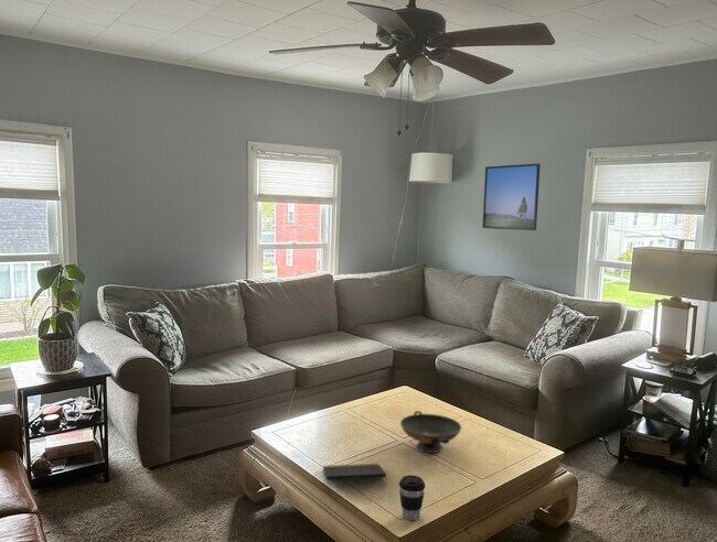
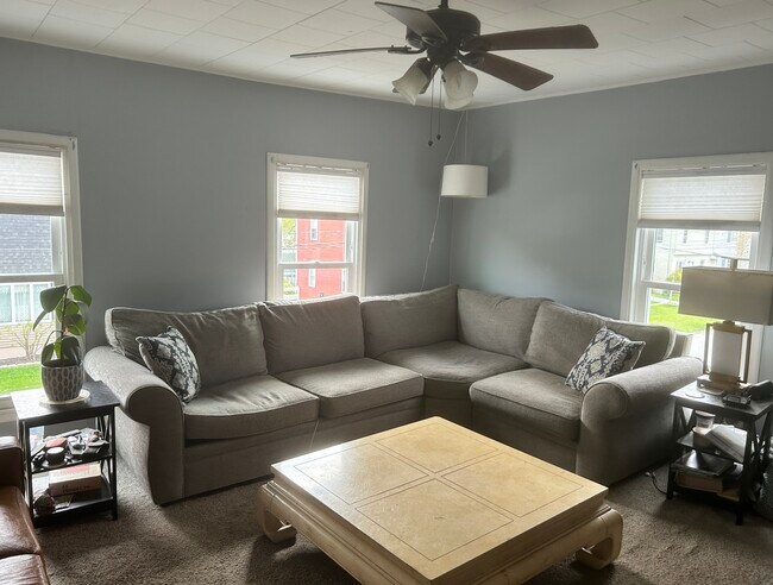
- notepad (353, 471)
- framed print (510, 197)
- coffee cup (411, 497)
- decorative bowl (429, 435)
